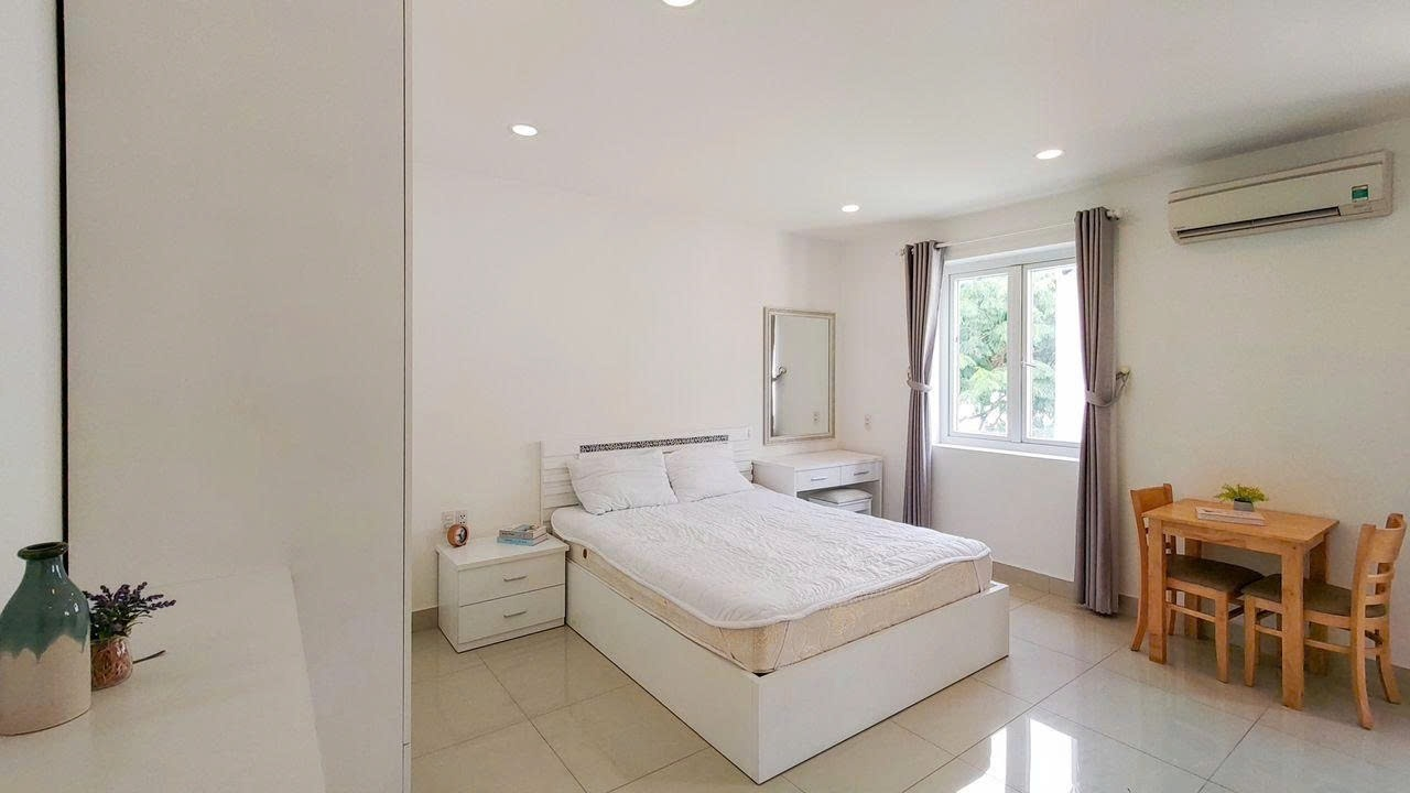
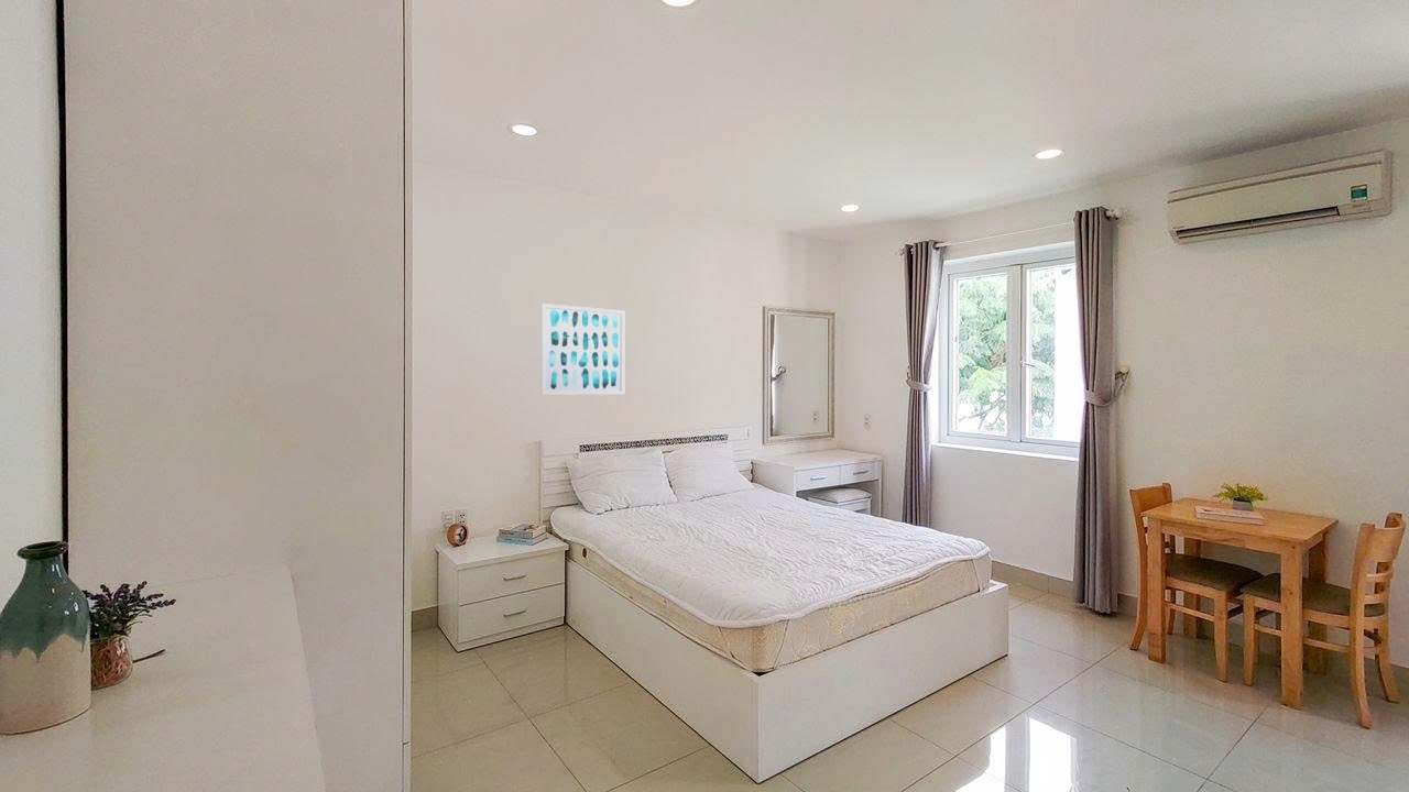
+ wall art (585, 351)
